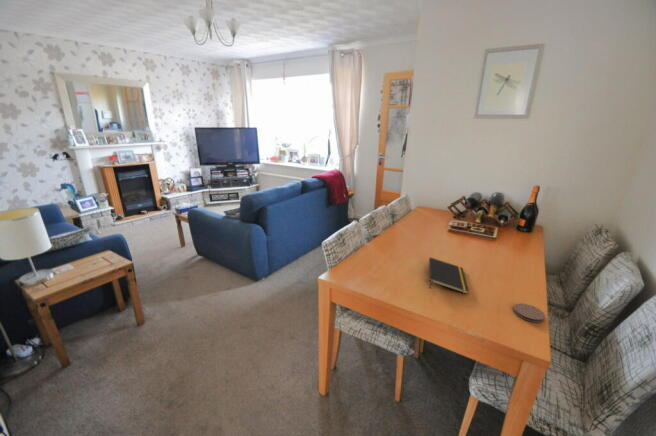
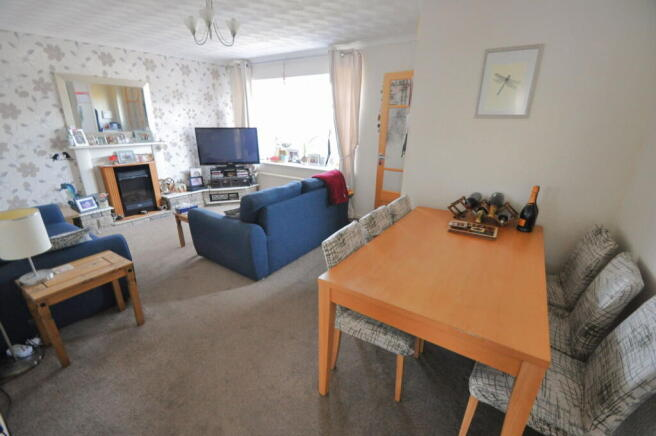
- coaster (528, 312)
- notepad (447, 274)
